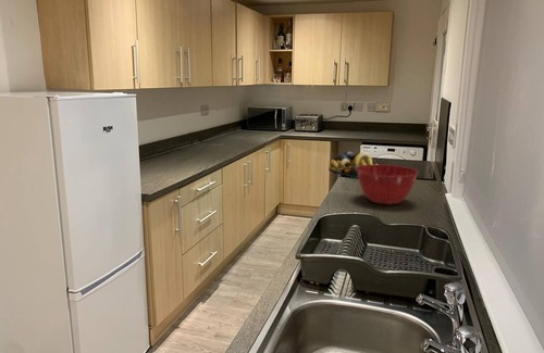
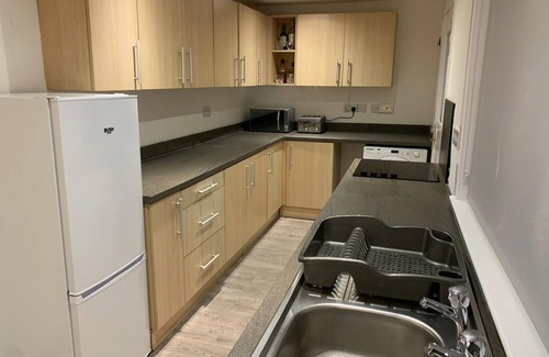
- fruit bowl (357, 162)
- mixing bowl (385, 185)
